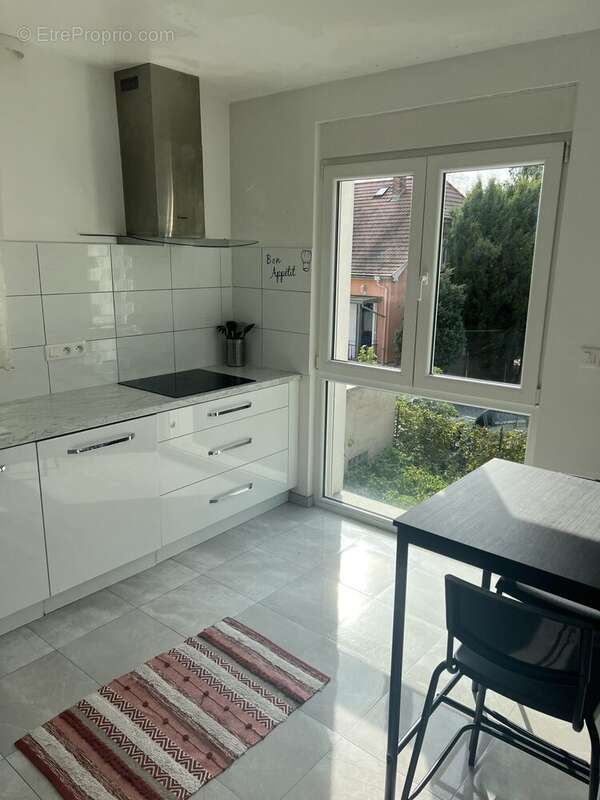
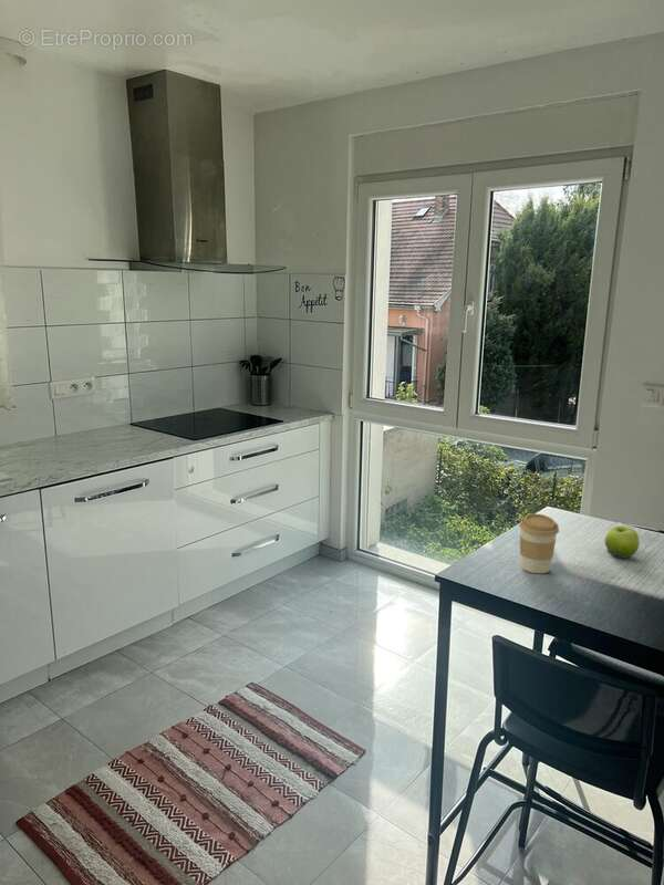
+ coffee cup (537, 542)
+ fruit (622, 541)
